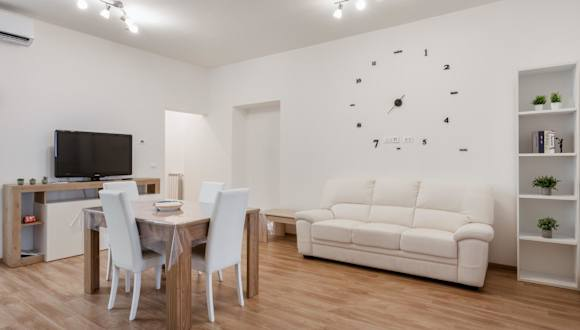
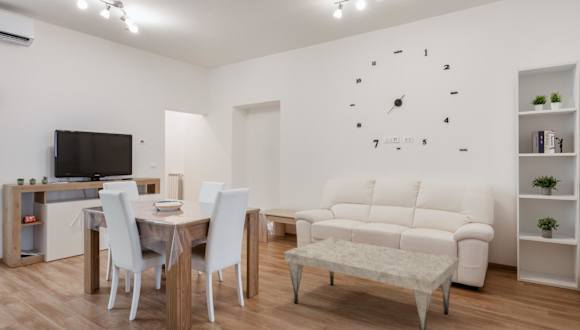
+ coffee table (368, 279)
